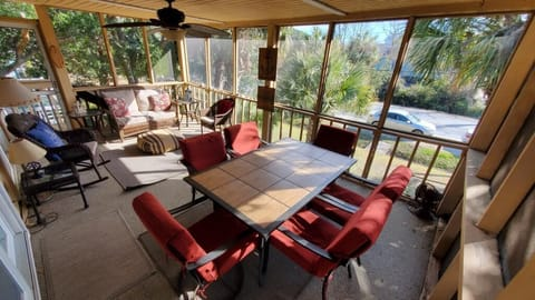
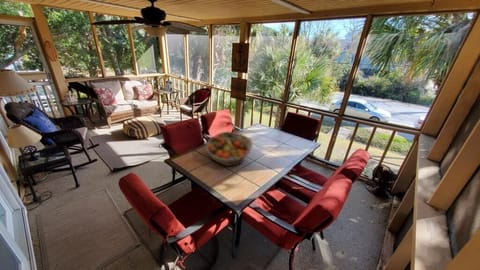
+ fruit basket (228, 148)
